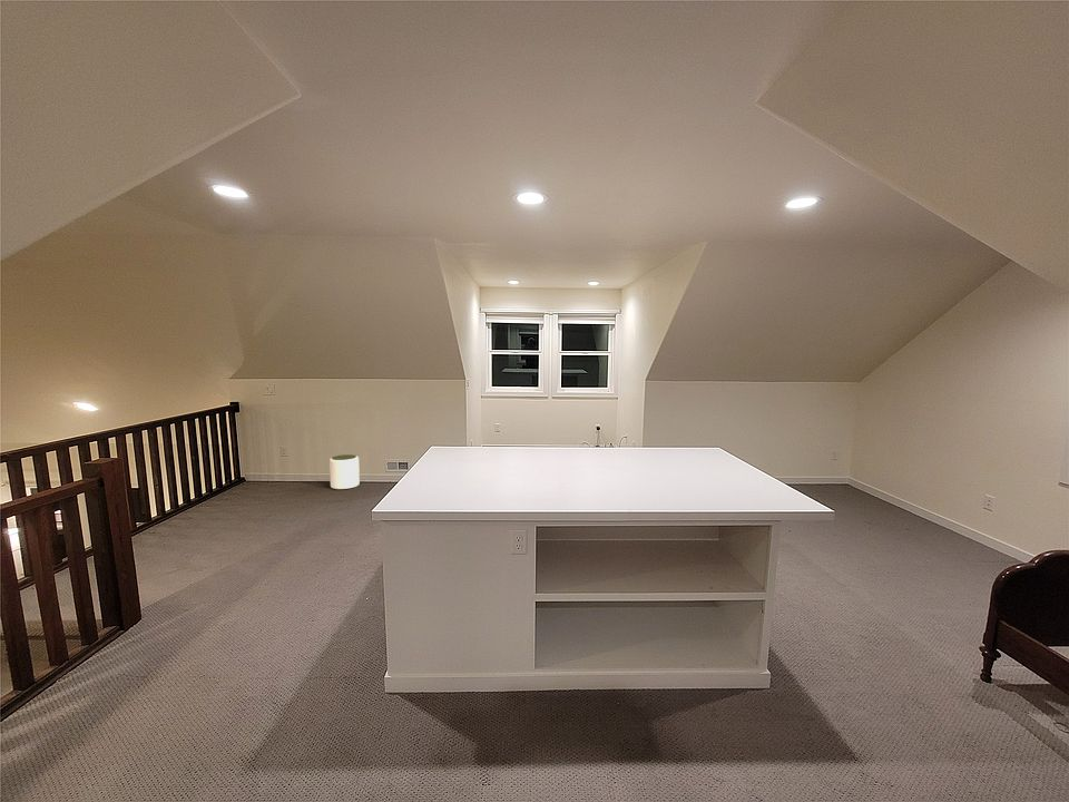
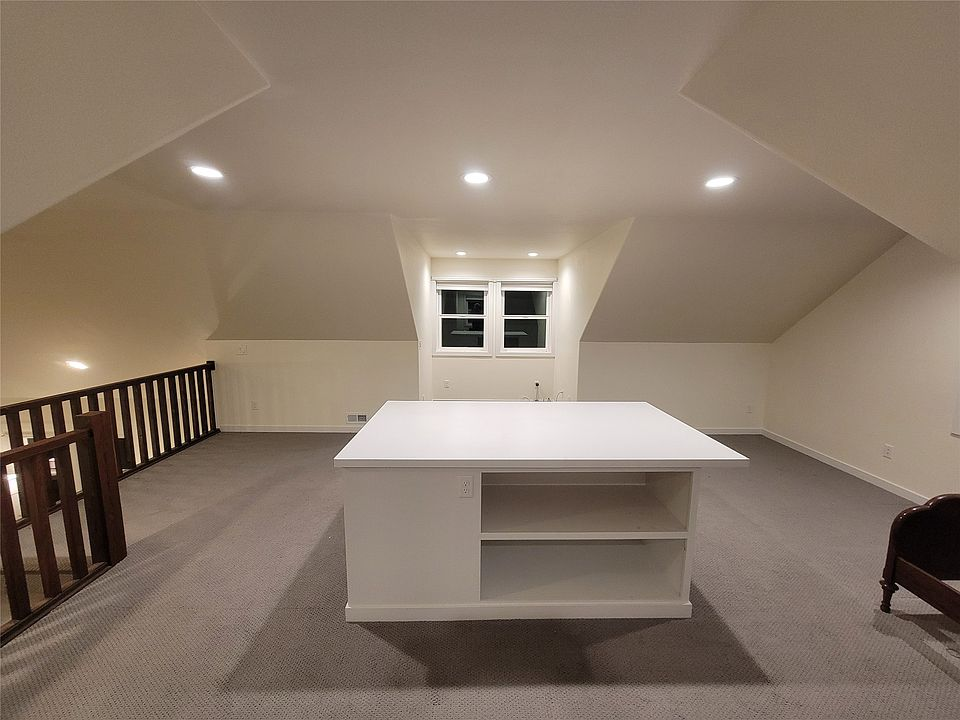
- plant pot (344, 471)
